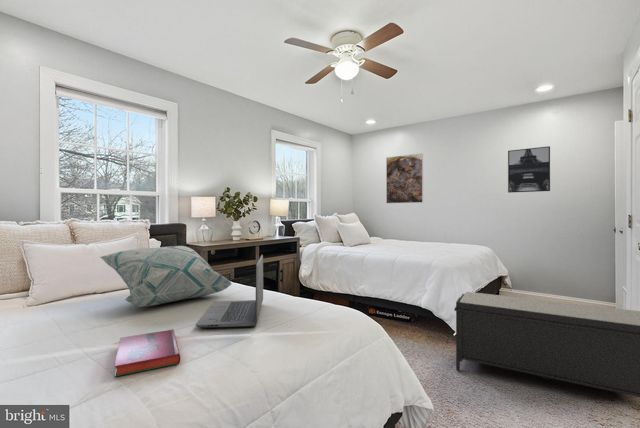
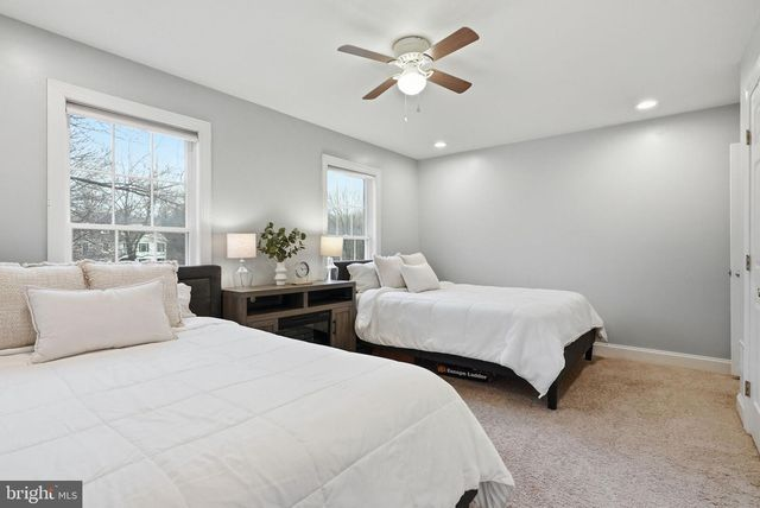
- hardback book (148, 349)
- bench (547, 342)
- decorative pillow (166, 272)
- laptop (233, 301)
- wall art (528, 170)
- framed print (404, 179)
